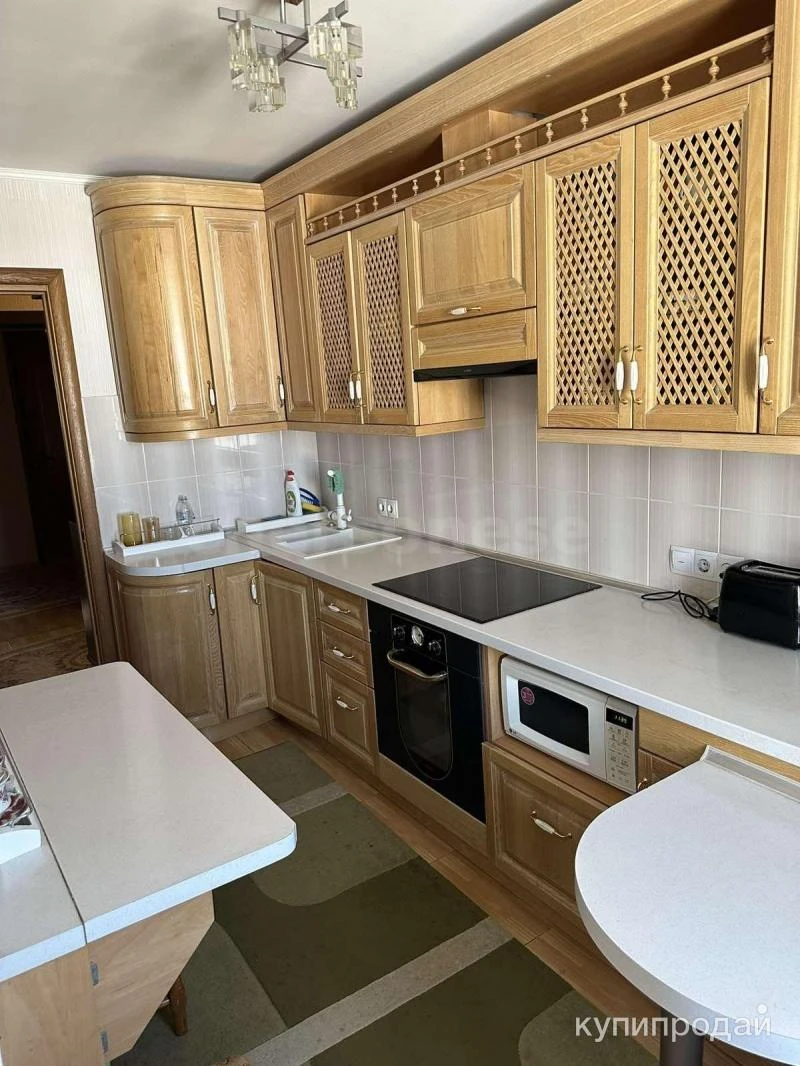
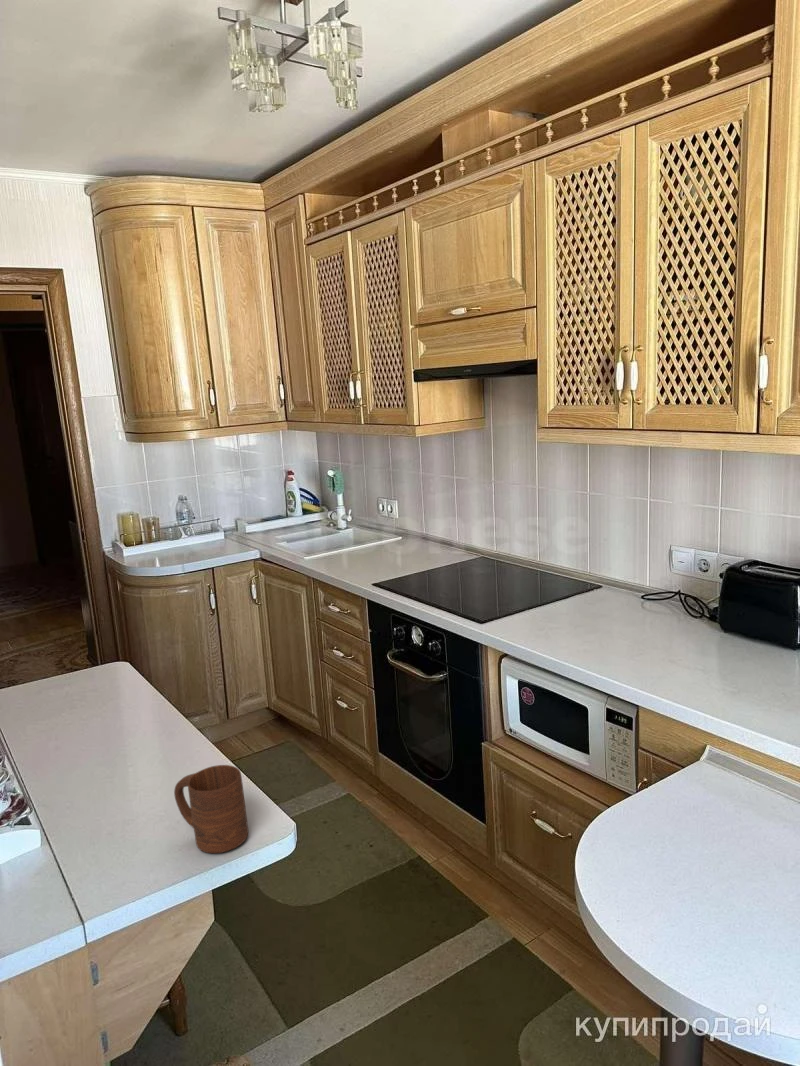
+ cup (210, 808)
